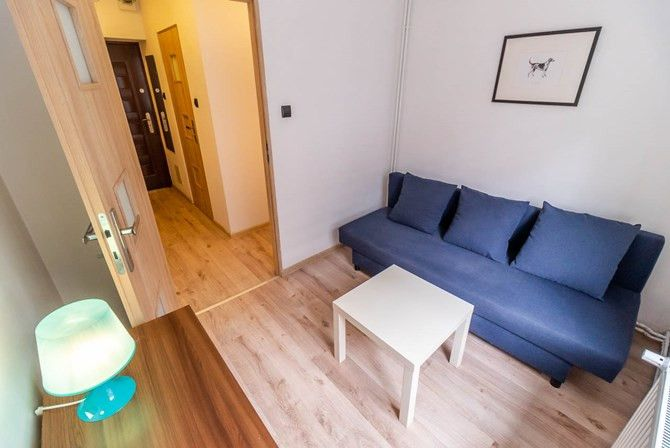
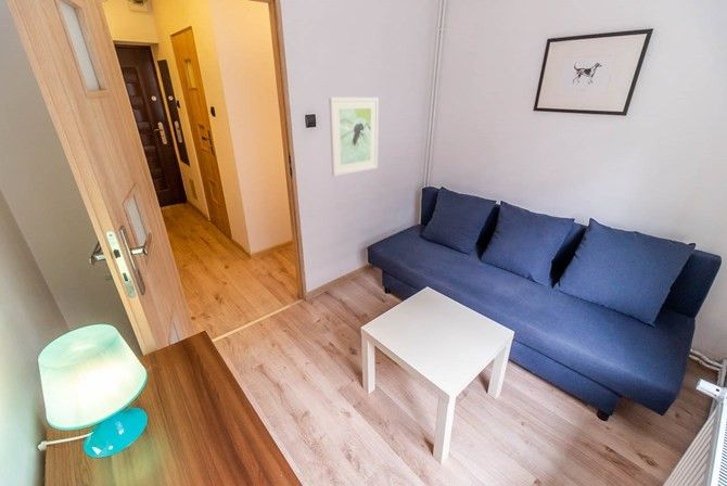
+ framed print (355, 136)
